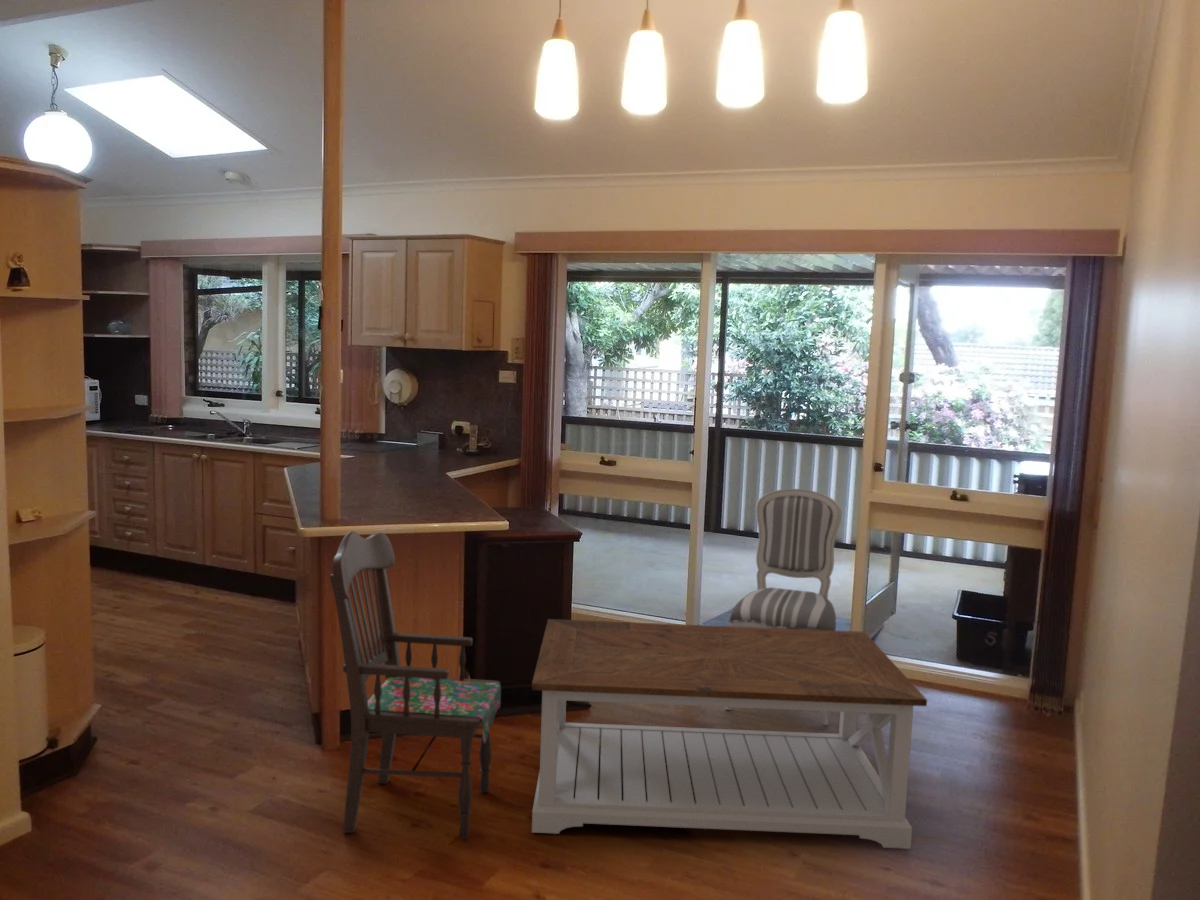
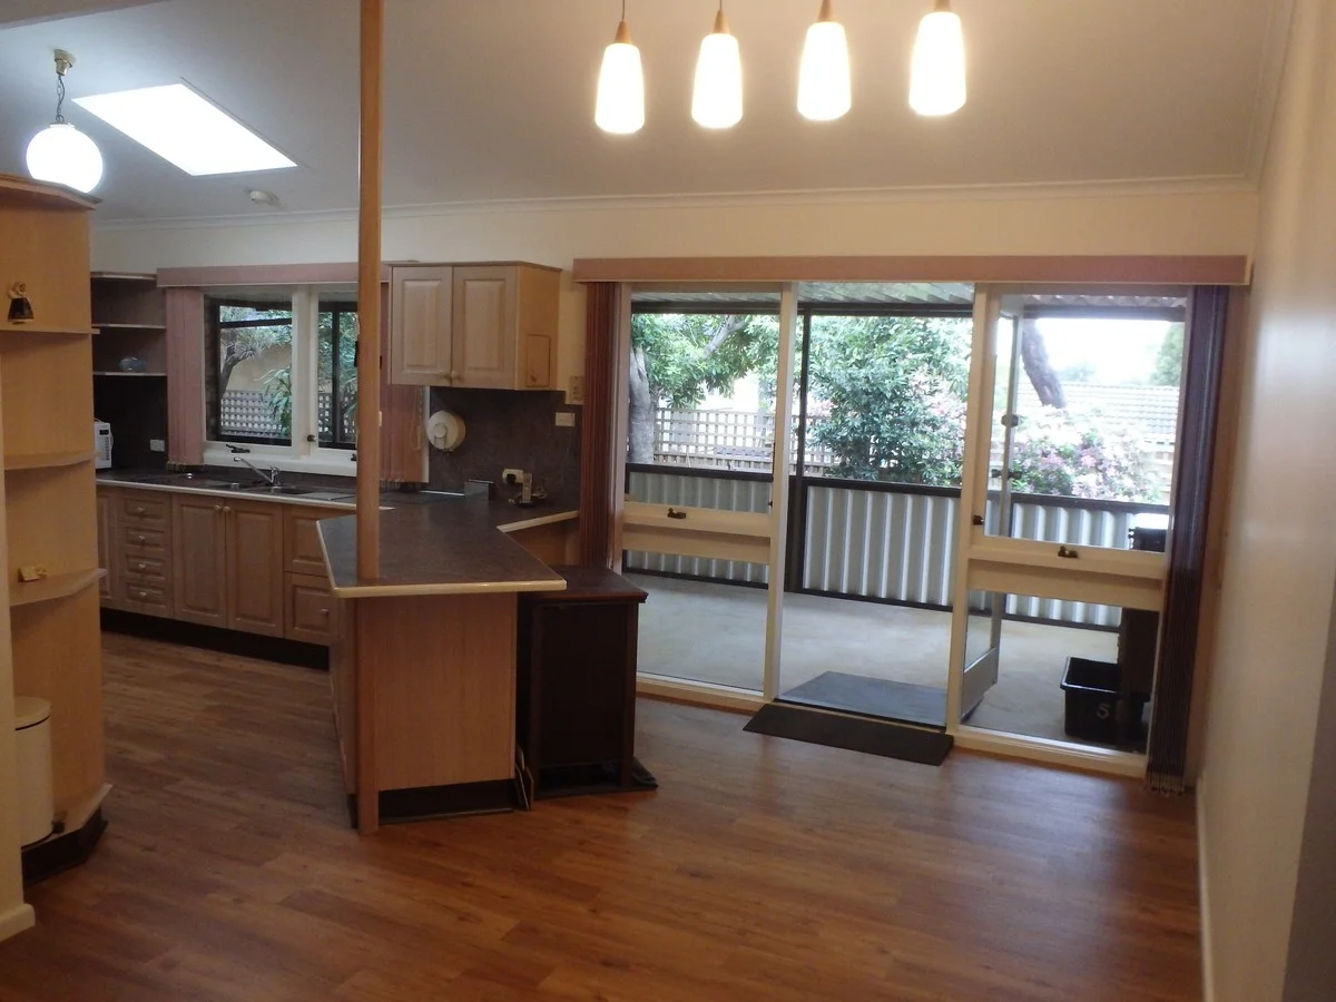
- dining chair (788, 597)
- coffee table (712, 729)
- dining chair (420, 674)
